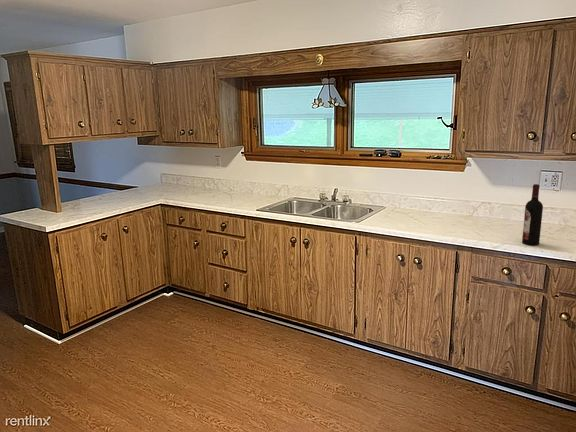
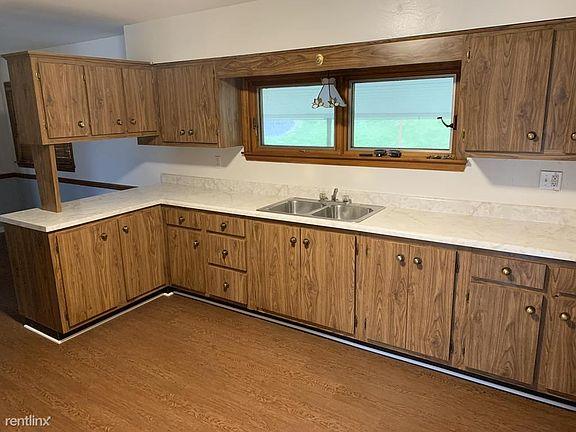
- wine bottle (533, 214)
